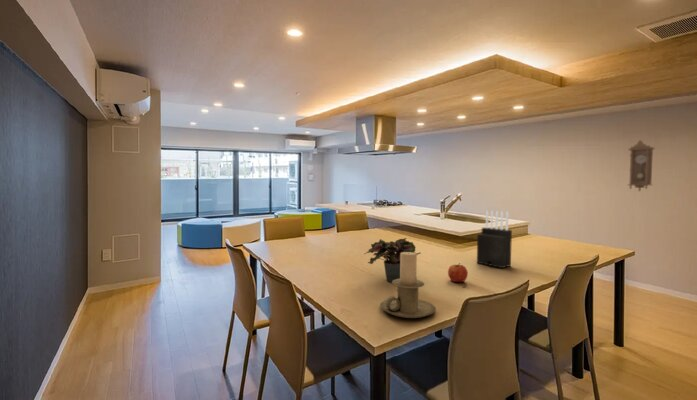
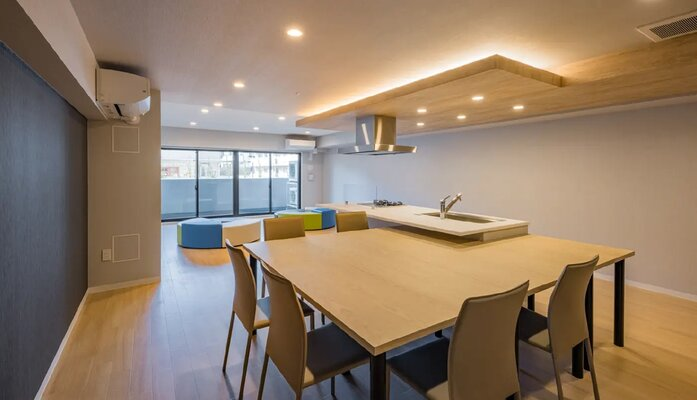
- knife block (493, 238)
- candle holder (408, 281)
- pendulum clock (640, 165)
- potted plant (392, 259)
- fruit (457, 272)
